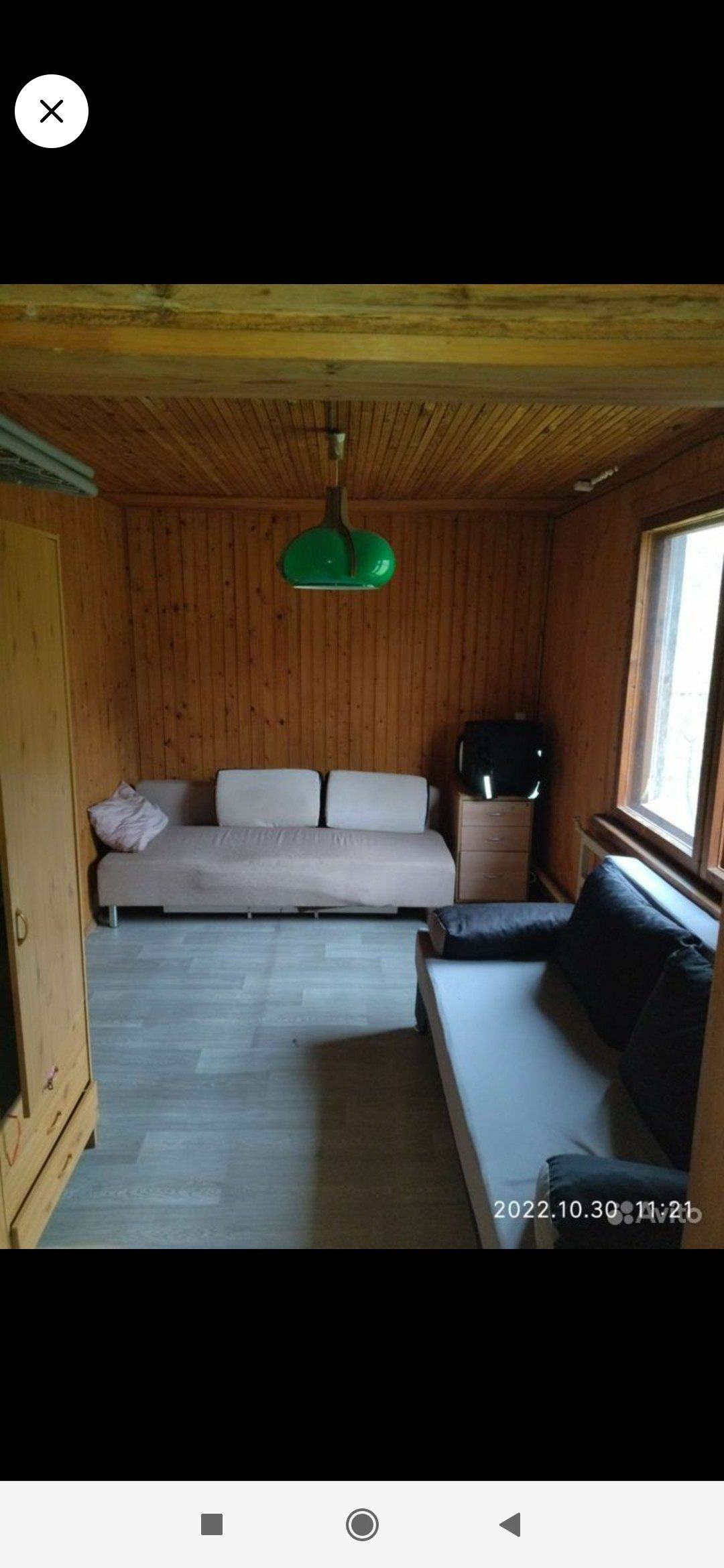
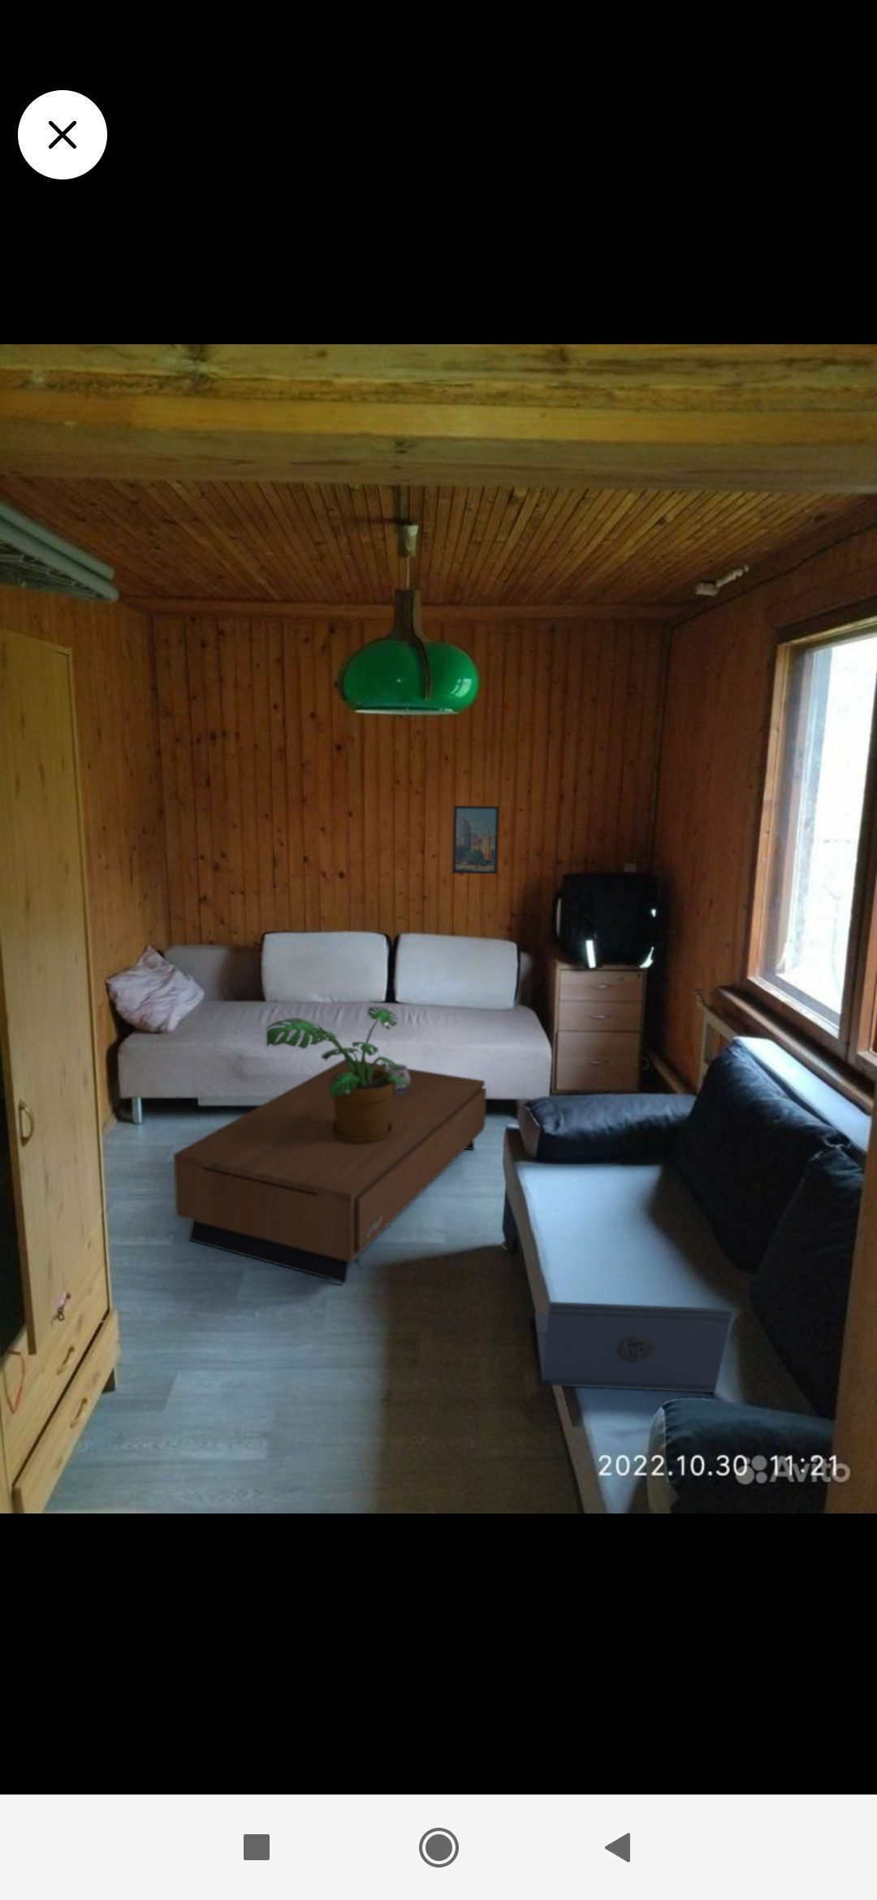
+ laptop (624, 1314)
+ potted plant (343, 1071)
+ coffee table (350, 1151)
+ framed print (475, 840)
+ mug (399, 1077)
